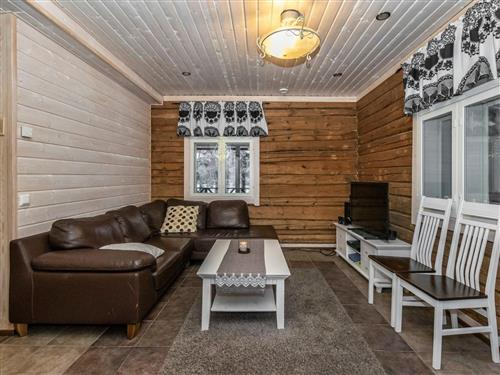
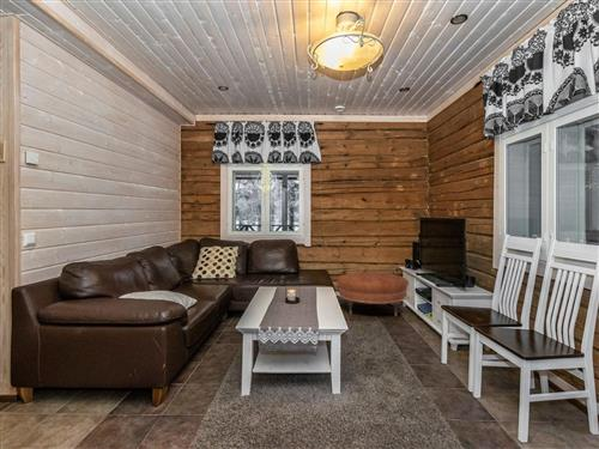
+ ottoman (371, 291)
